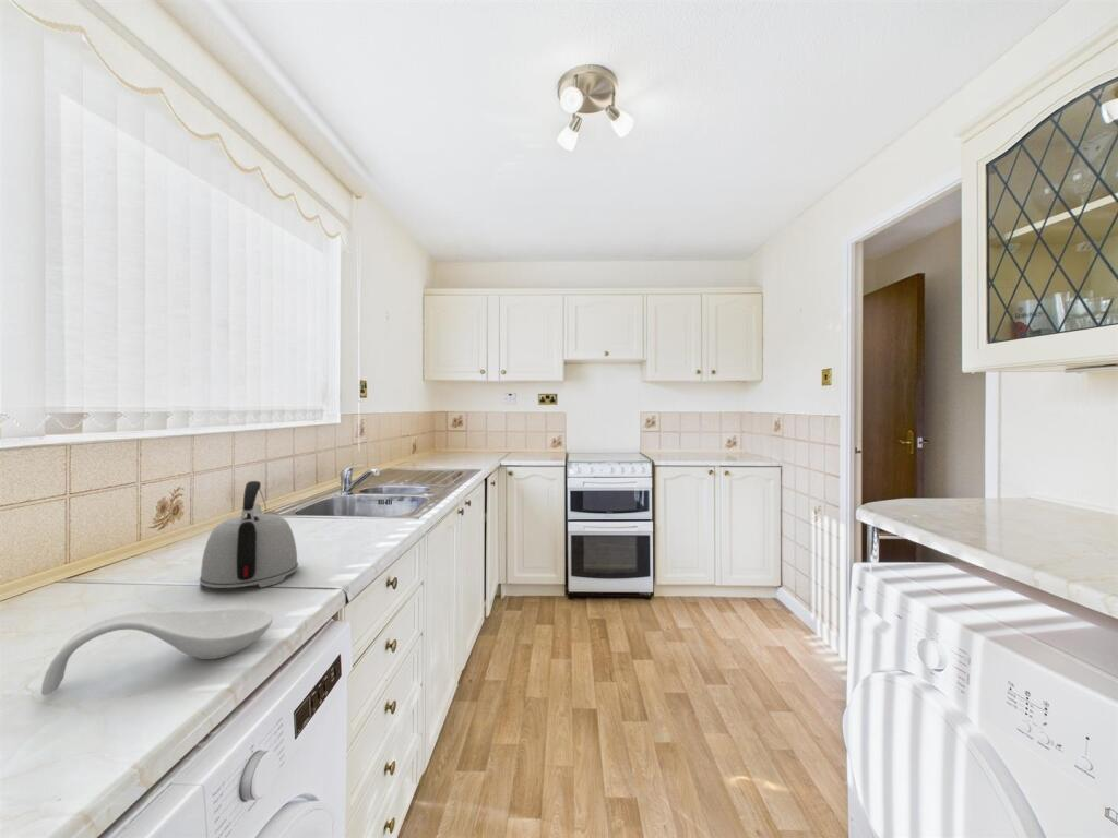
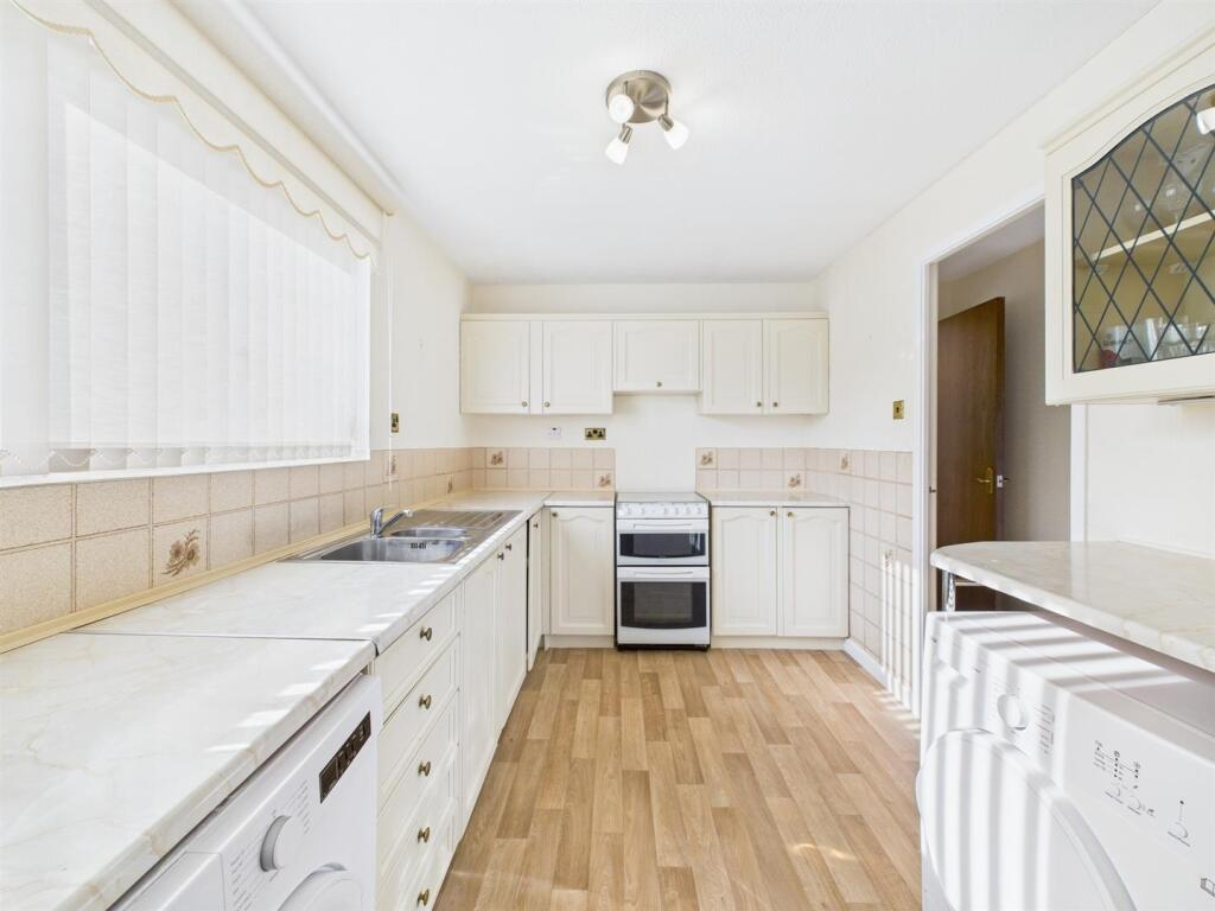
- spoon rest (171, 635)
- kettle (251, 529)
